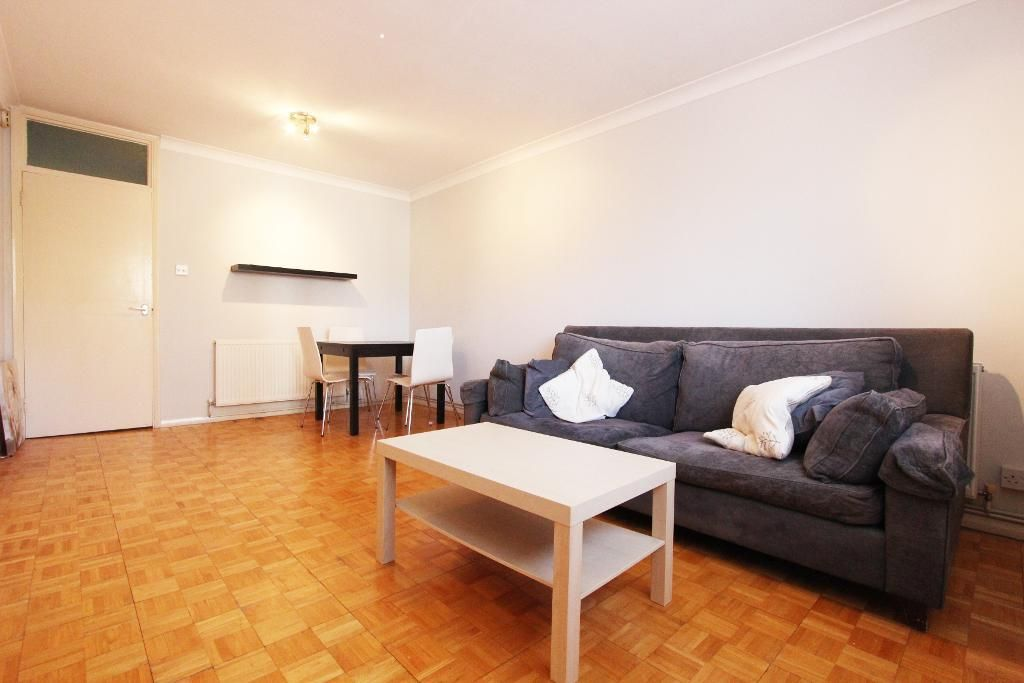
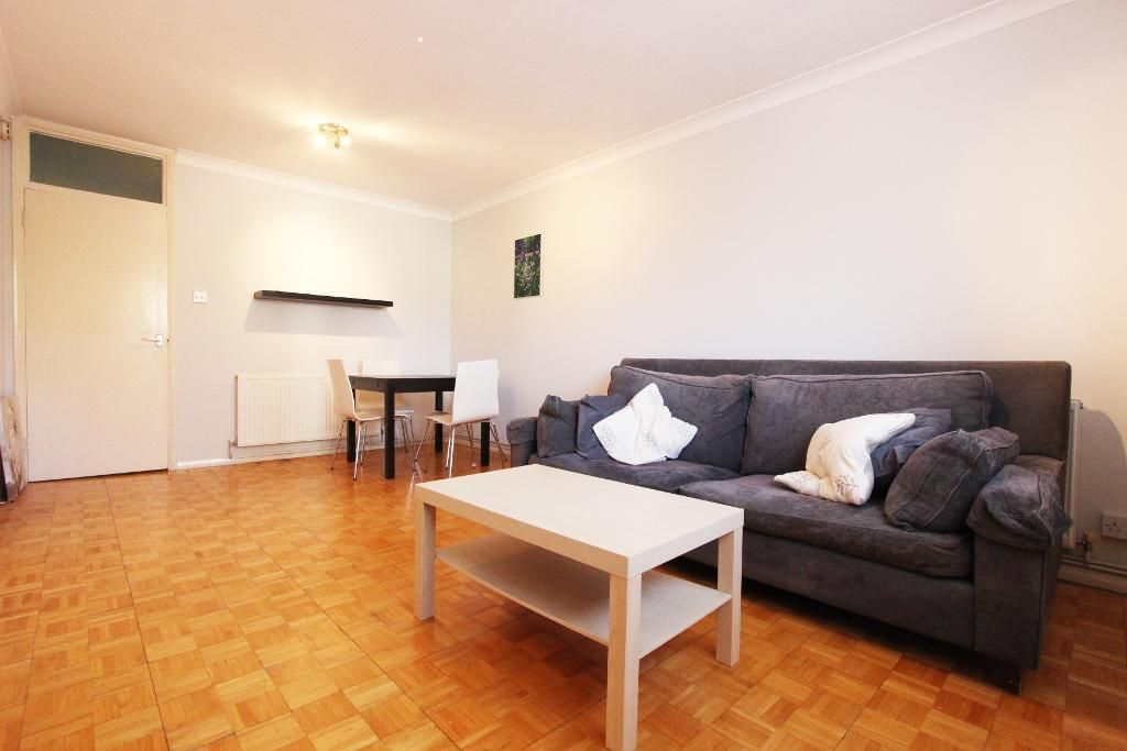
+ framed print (528, 267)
